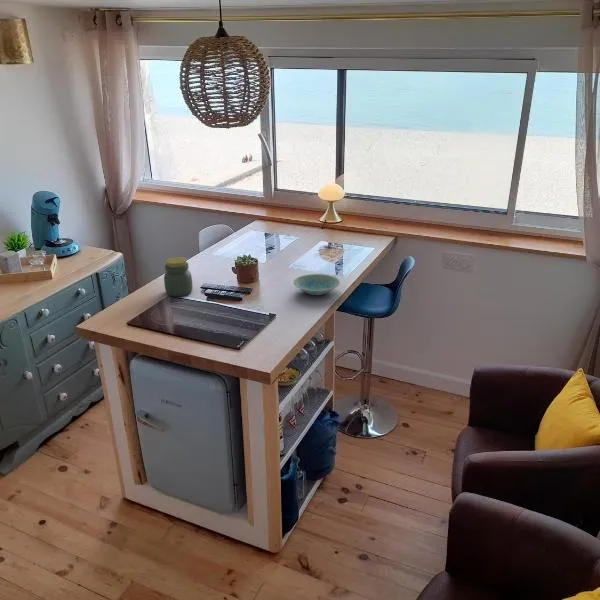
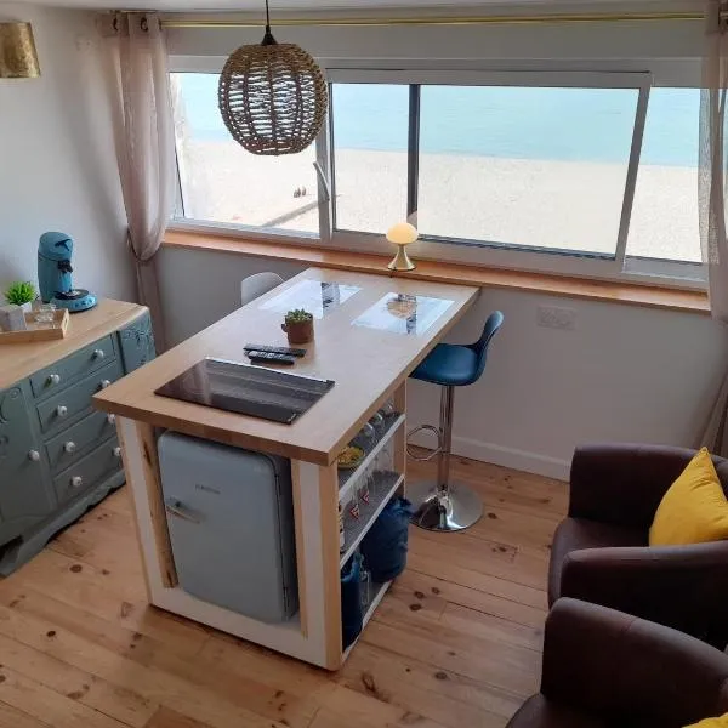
- bowl (316, 286)
- jar (177, 276)
